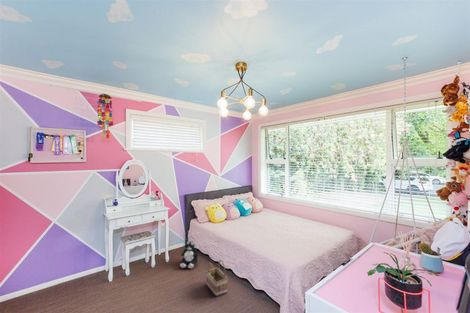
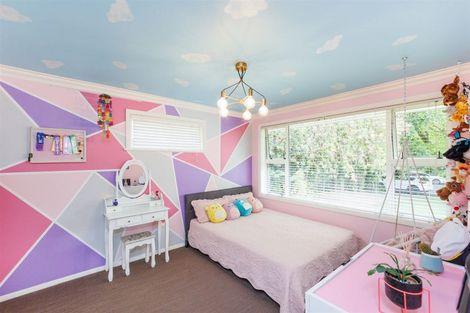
- basket (216, 274)
- plush toy (189, 253)
